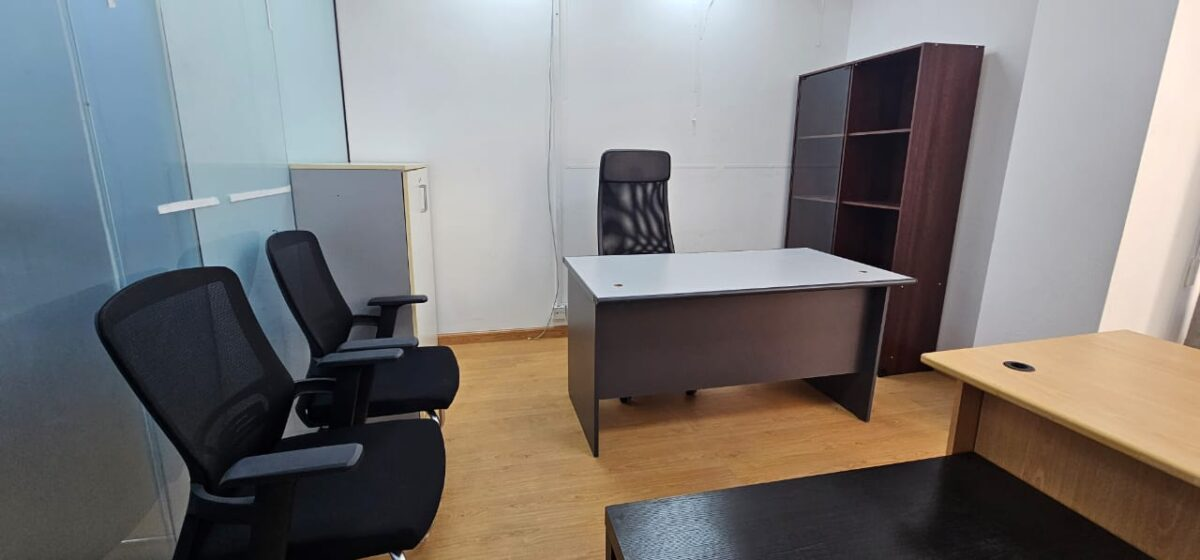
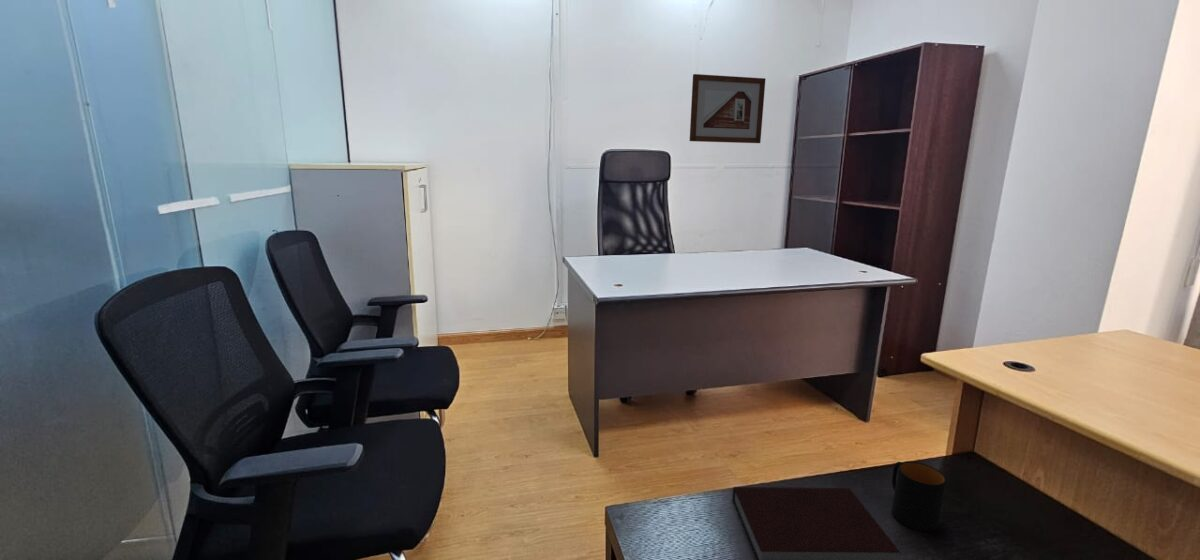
+ notebook (808, 523)
+ mug (911, 490)
+ picture frame (727, 109)
